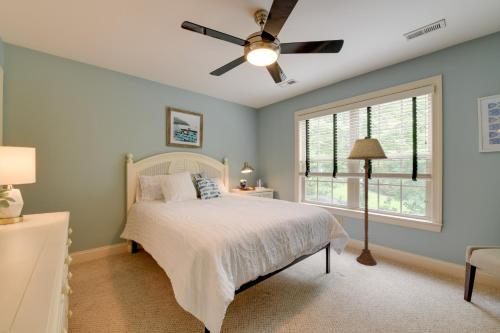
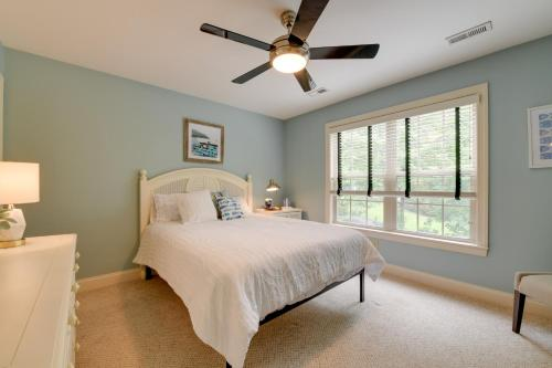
- floor lamp (366, 198)
